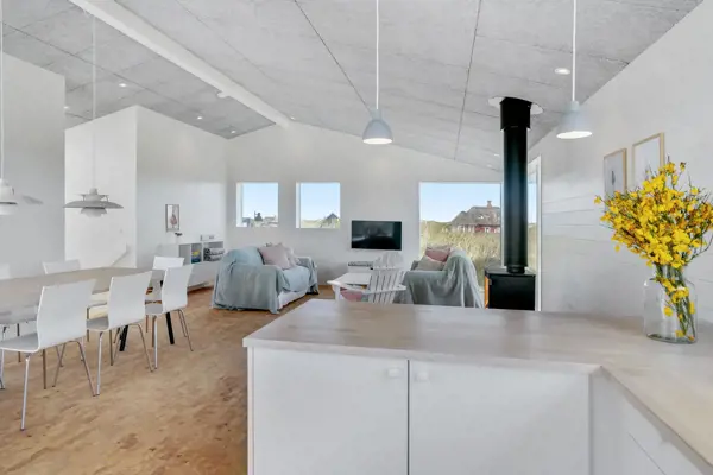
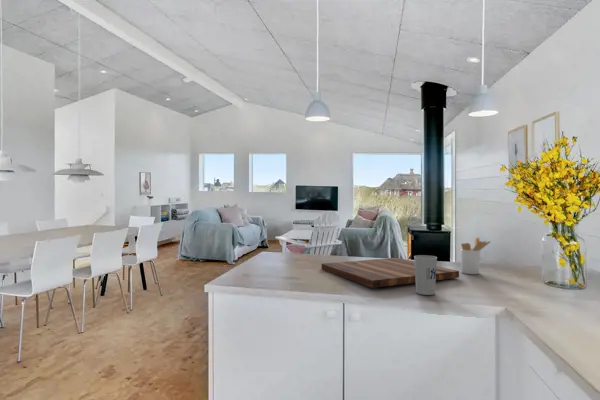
+ utensil holder (474, 255)
+ cup (425, 274)
+ cutting board (386, 270)
